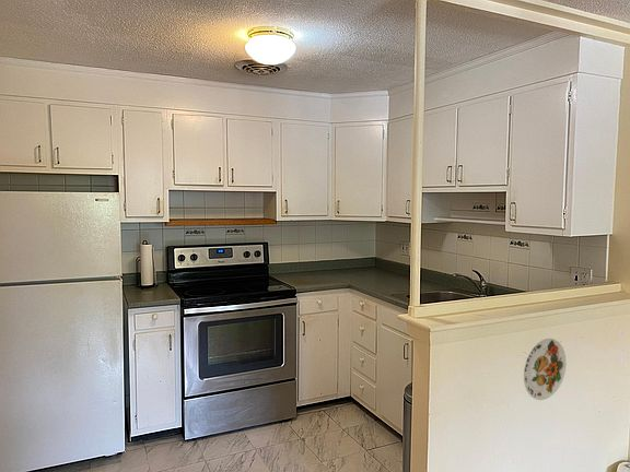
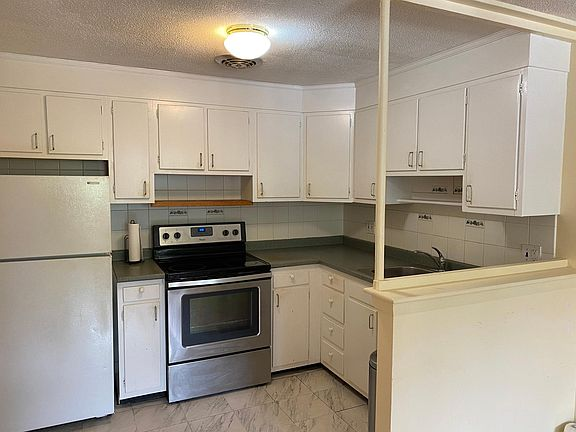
- decorative plate (544, 368)
